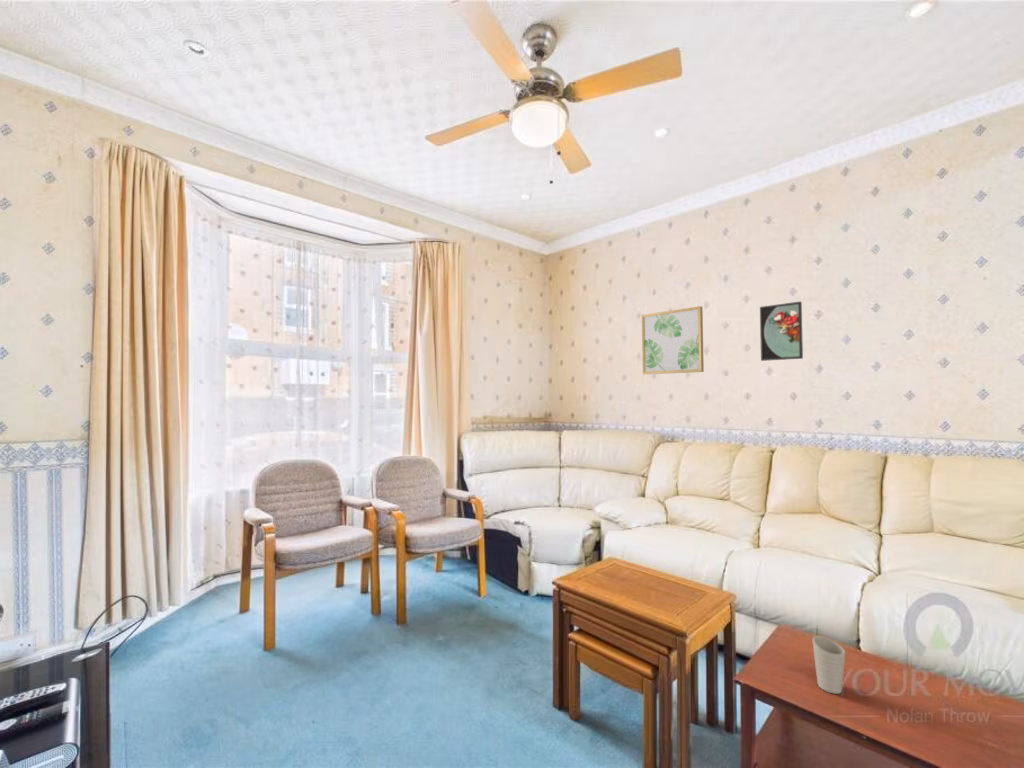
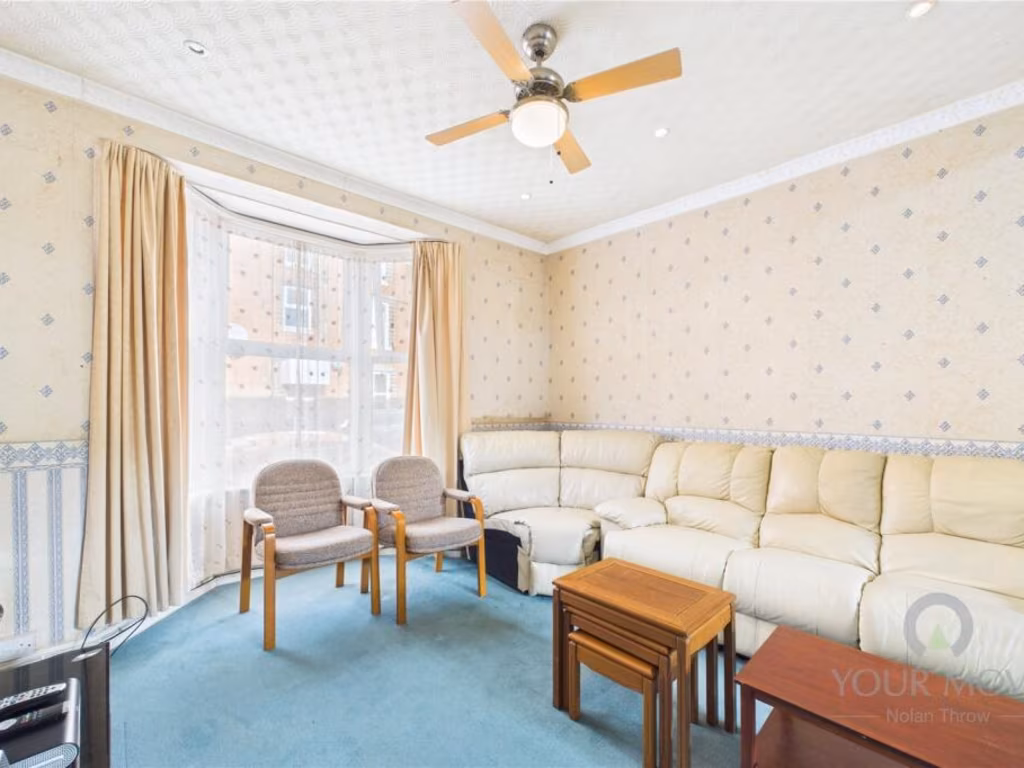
- wall art (671, 342)
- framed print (780, 332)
- cup (828, 664)
